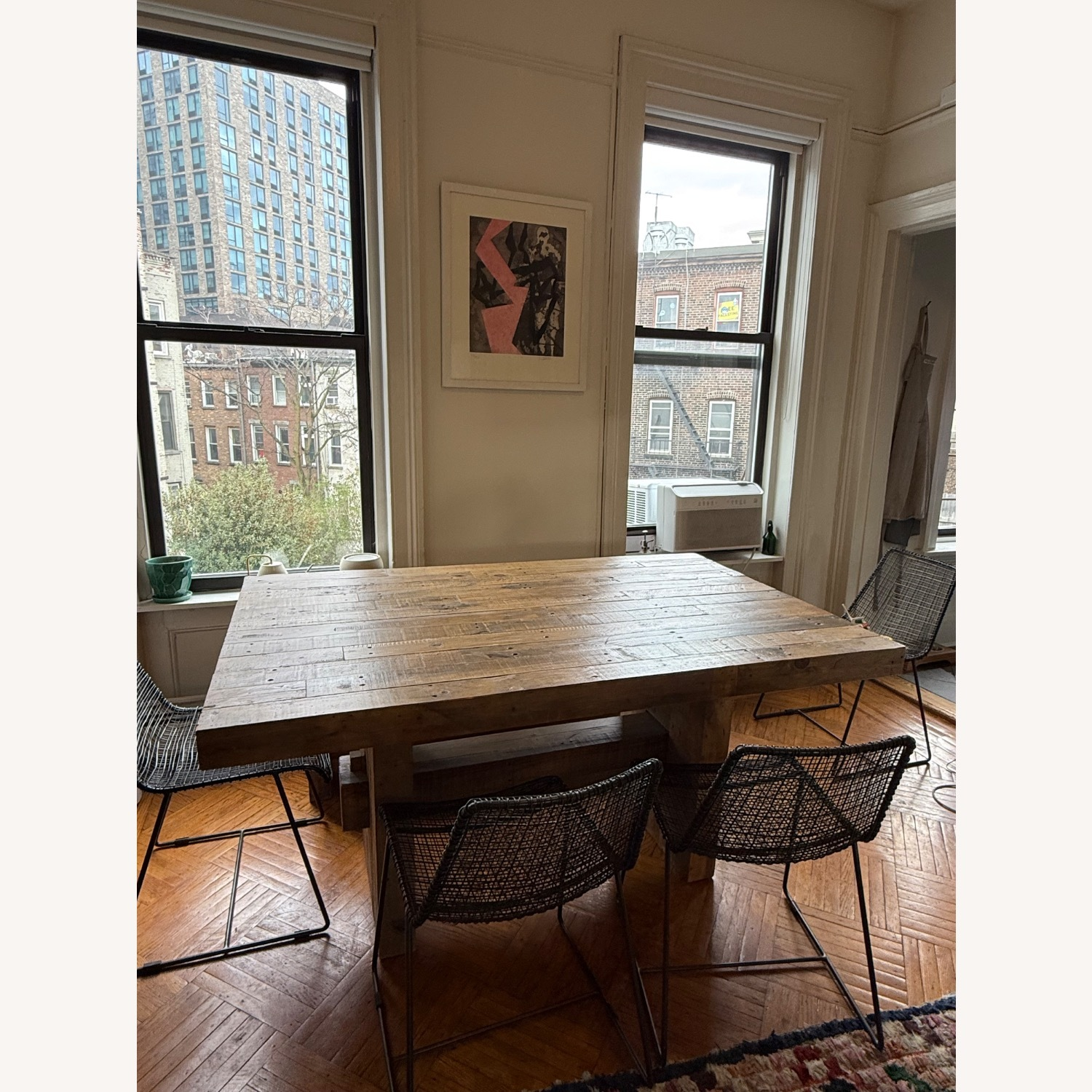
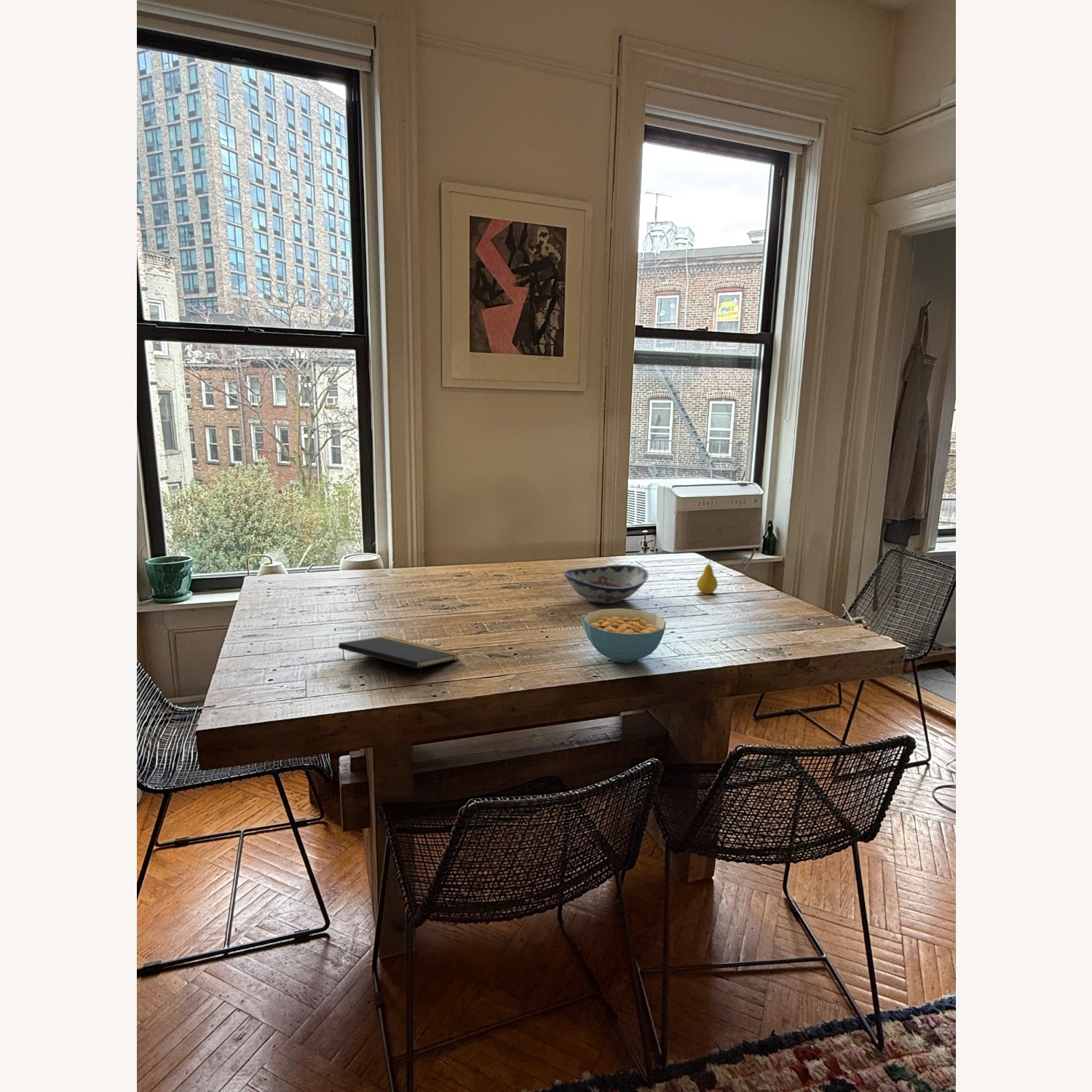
+ fruit (708, 575)
+ decorative bowl (605, 585)
+ cereal bowl (624, 639)
+ notepad (400, 651)
